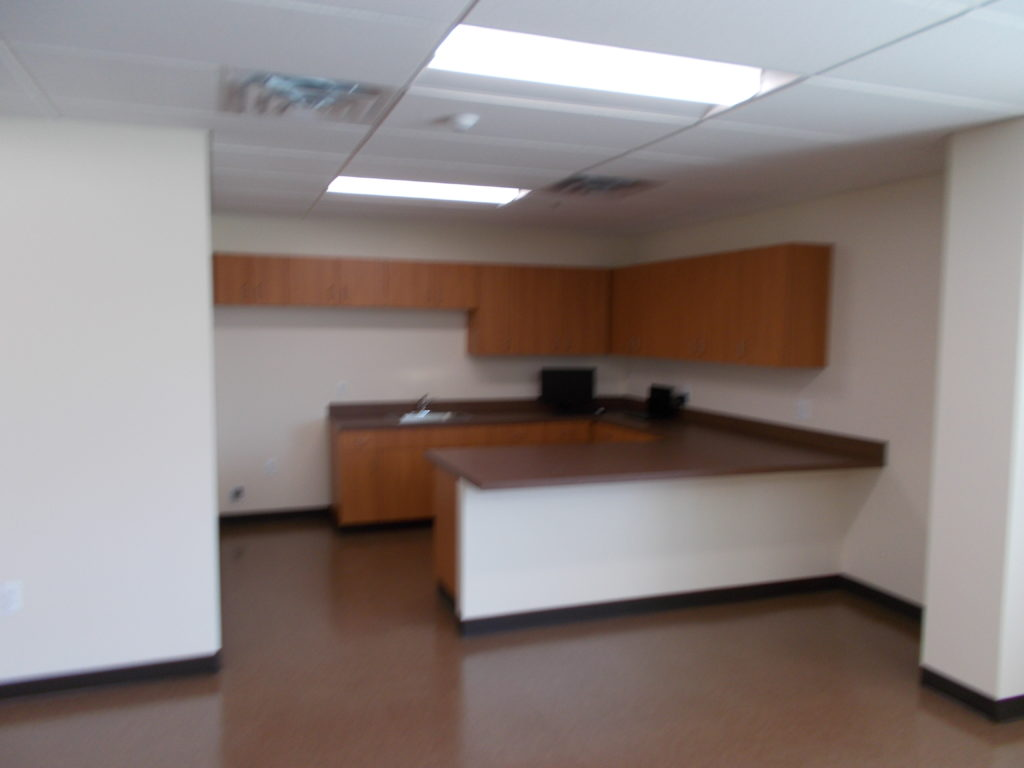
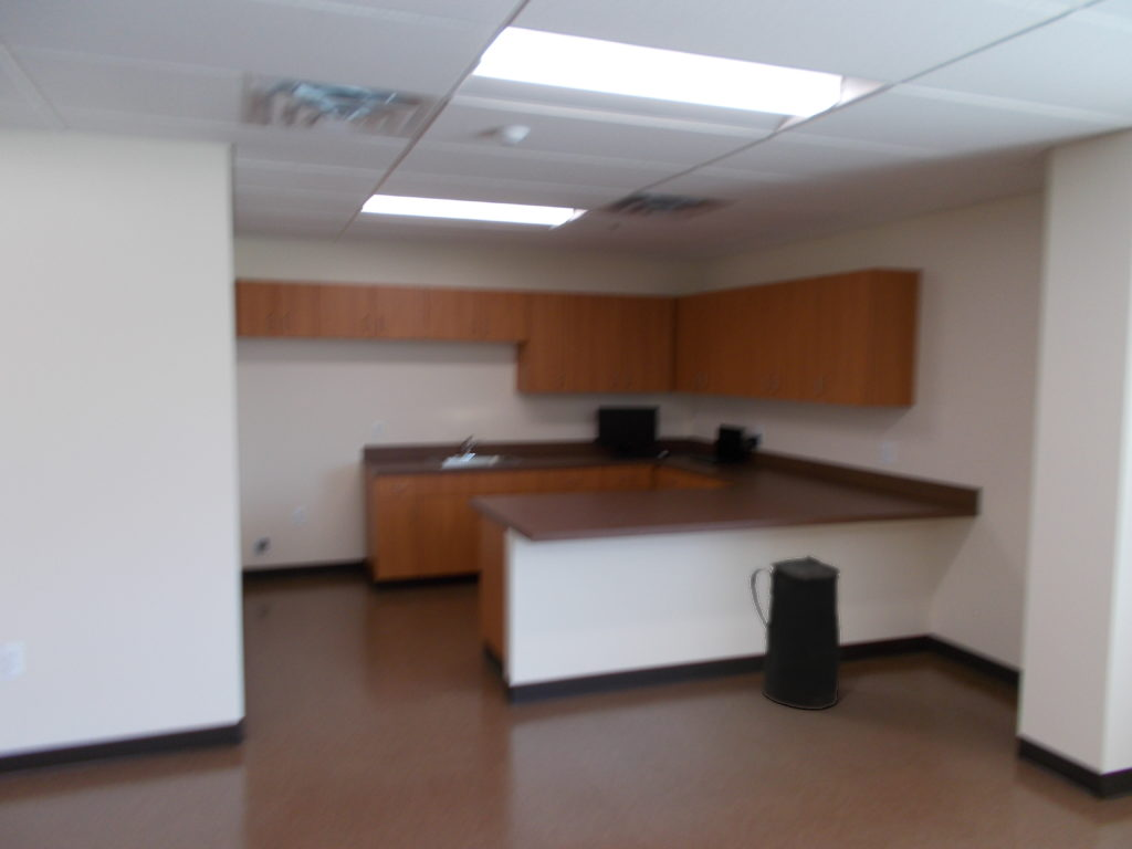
+ trash can (797, 626)
